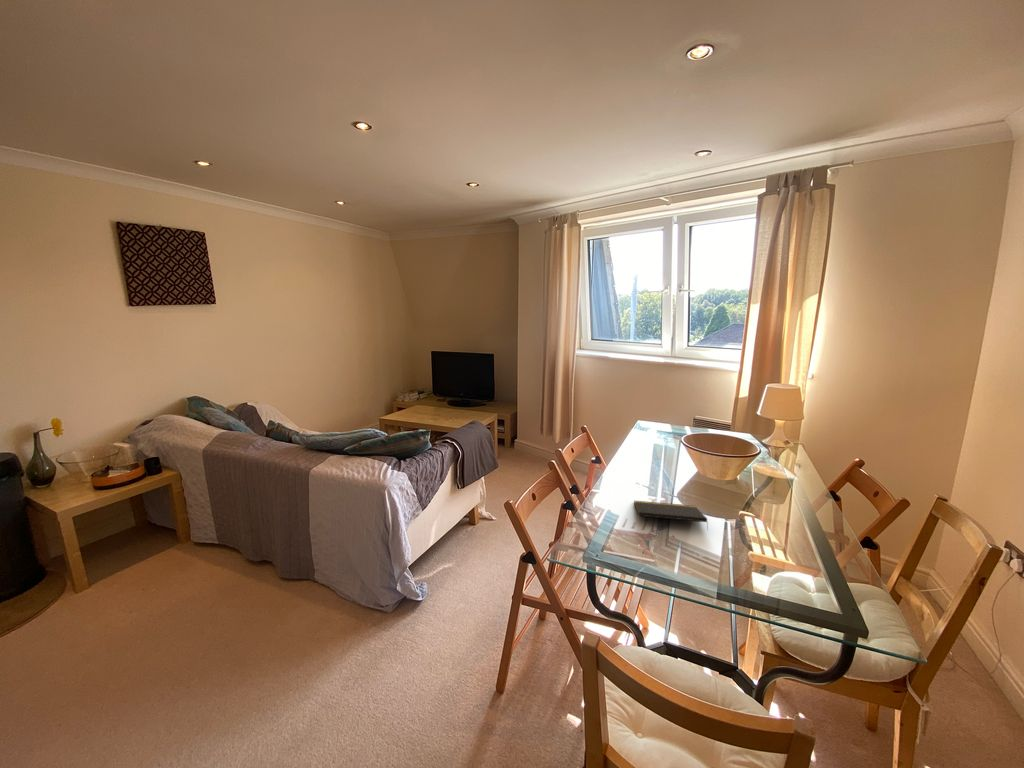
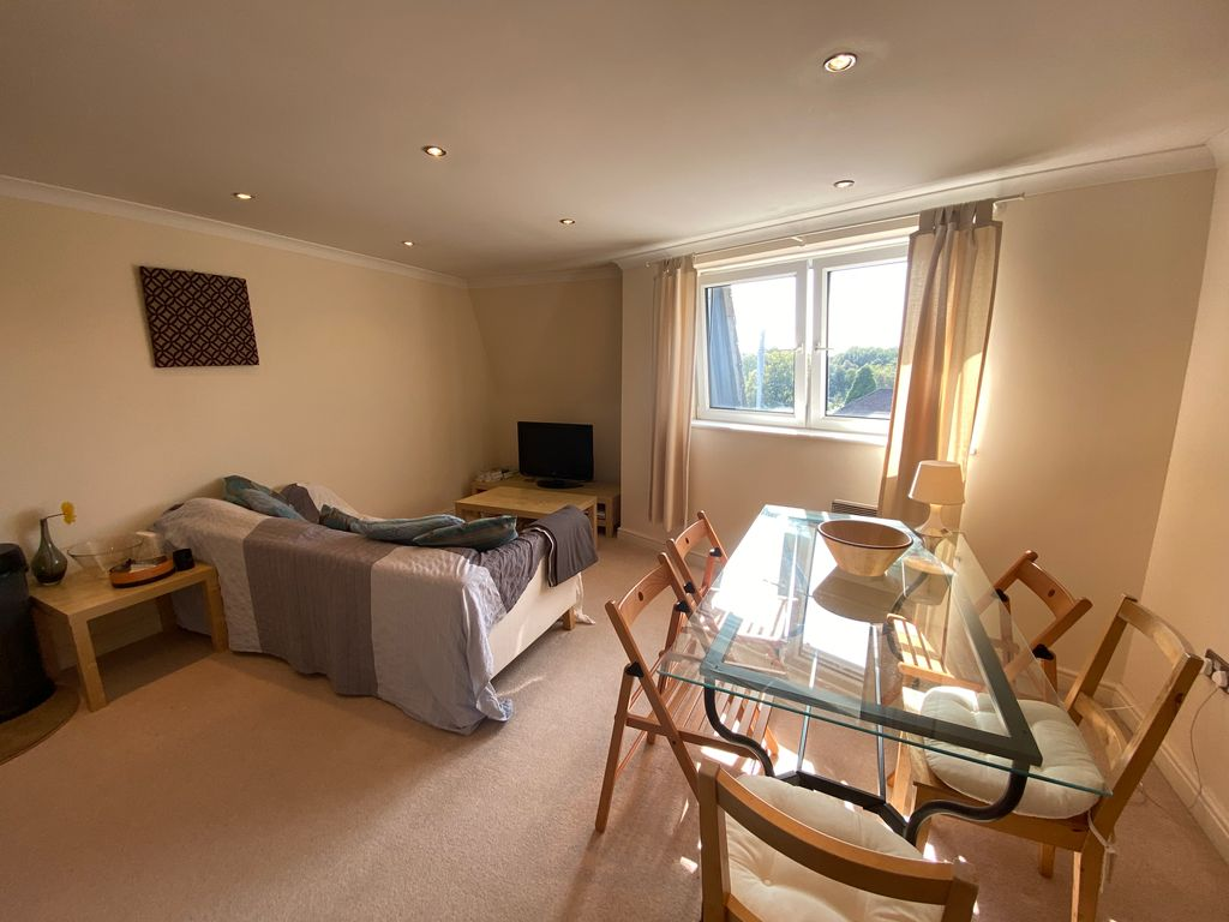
- notepad (667, 510)
